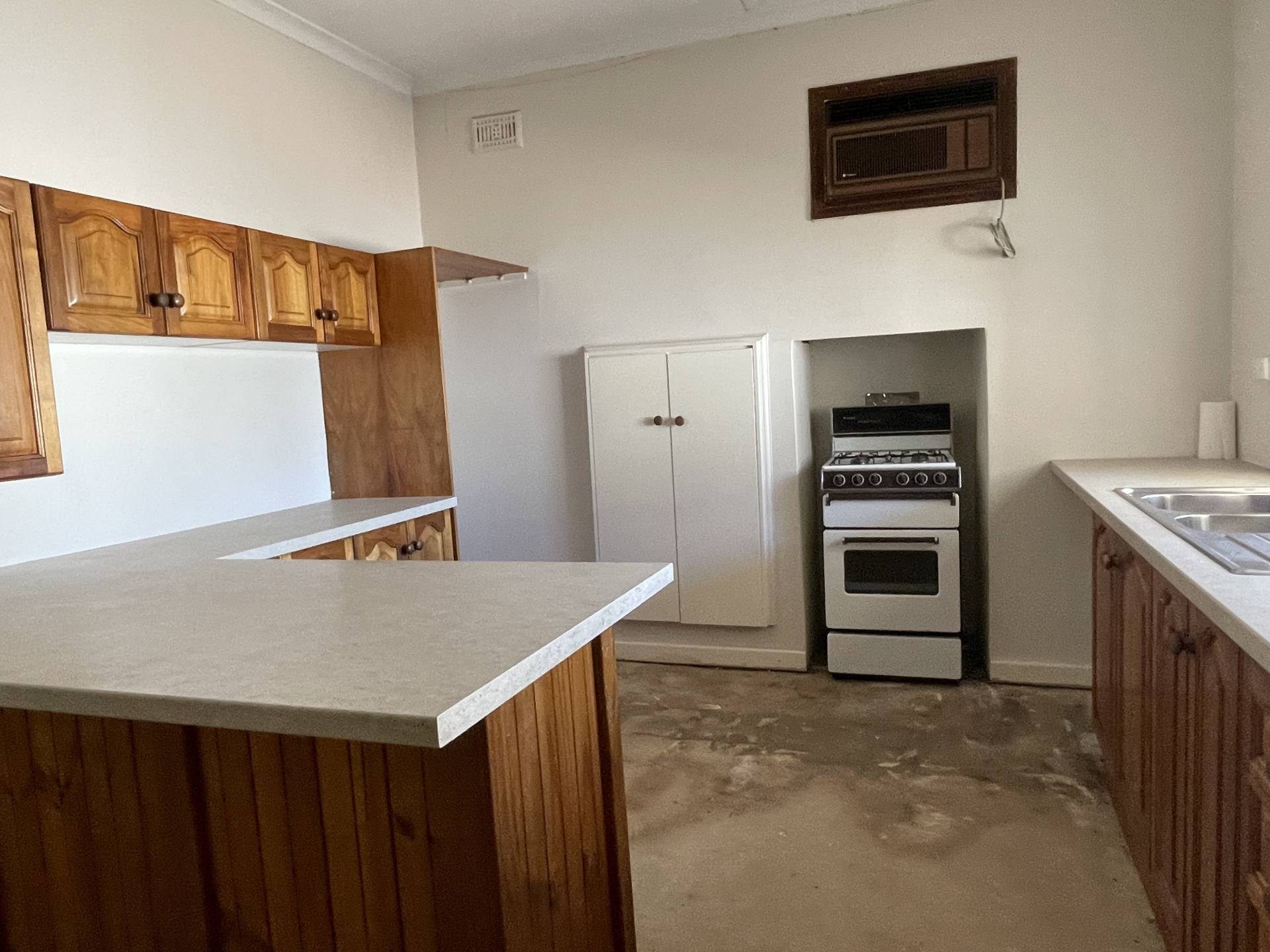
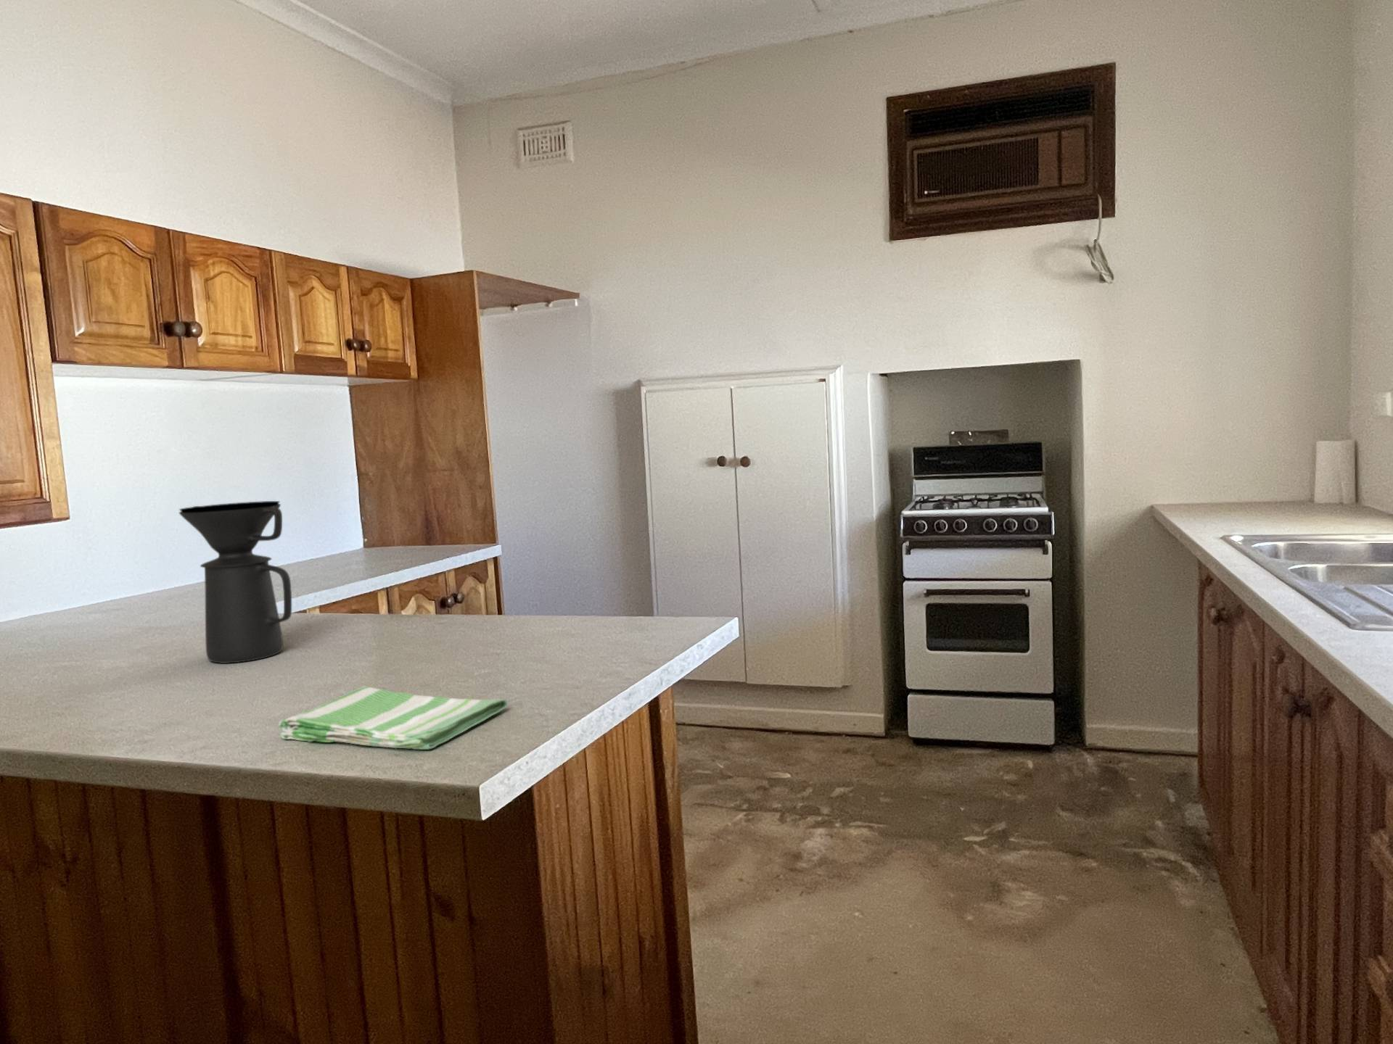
+ dish towel (394, 715)
+ coffee maker (238, 581)
